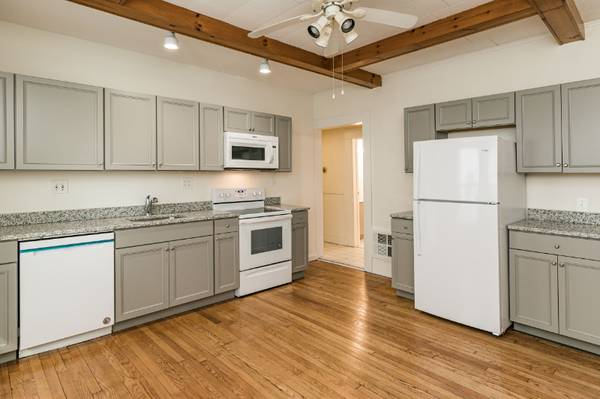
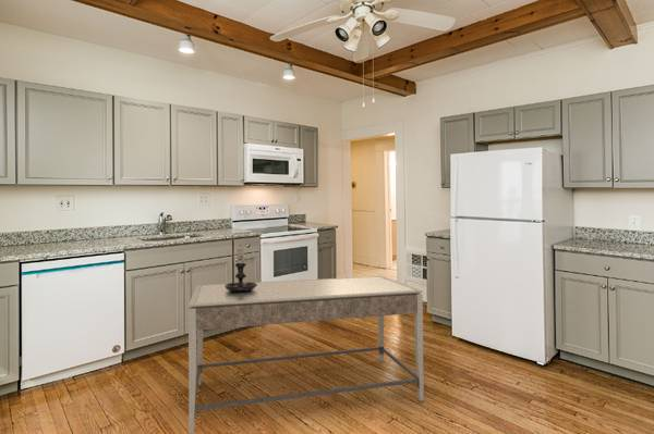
+ dining table (306, 354)
+ candle holder (241, 266)
